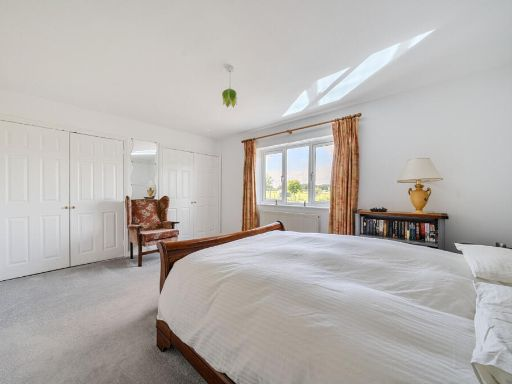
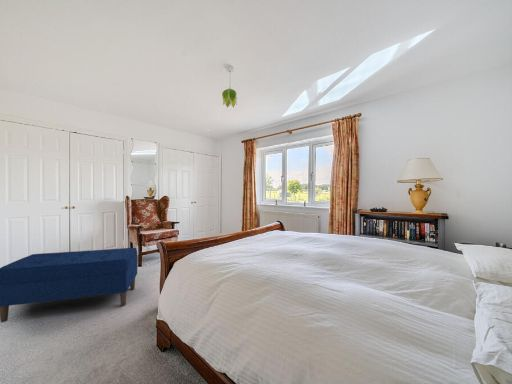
+ bench (77, 279)
